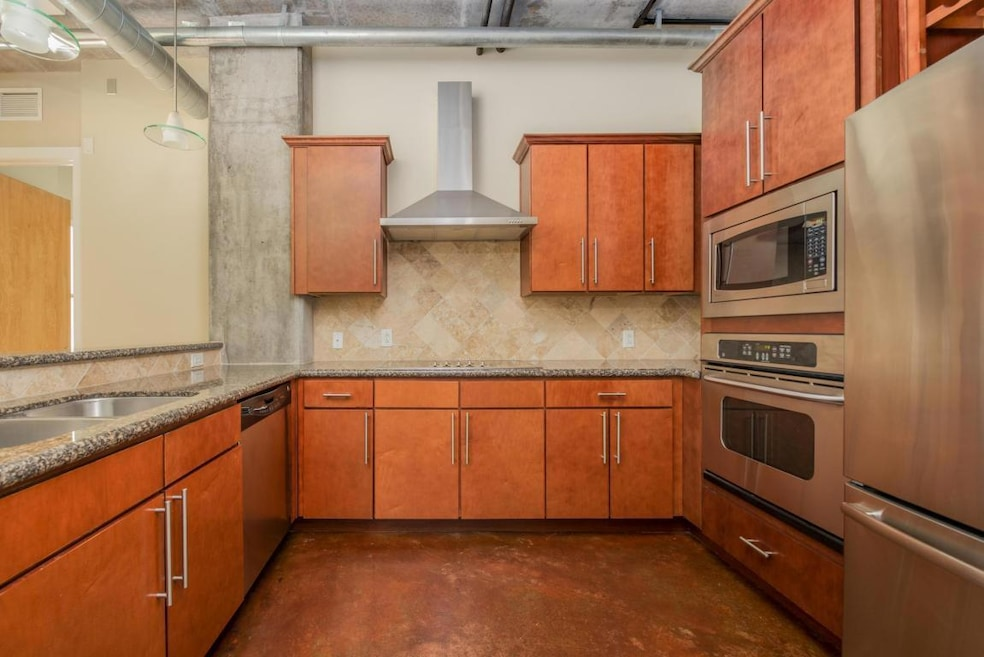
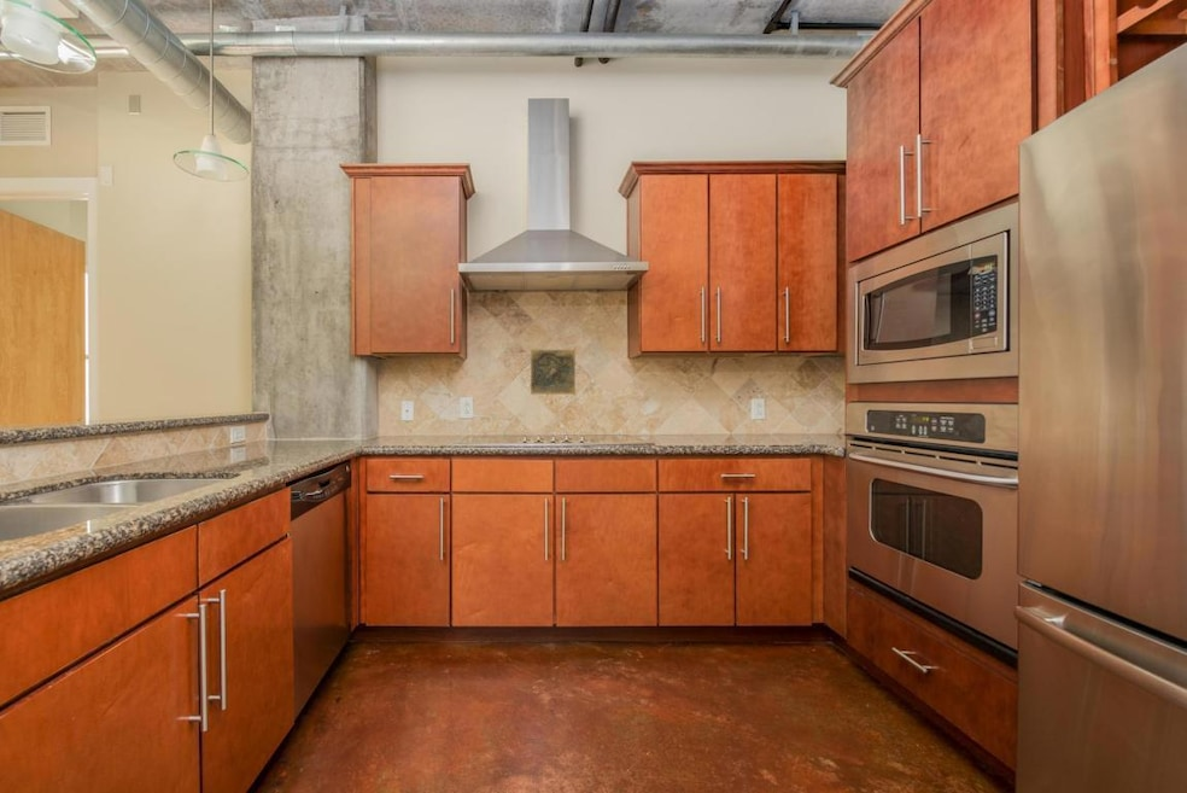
+ decorative tile (552, 372)
